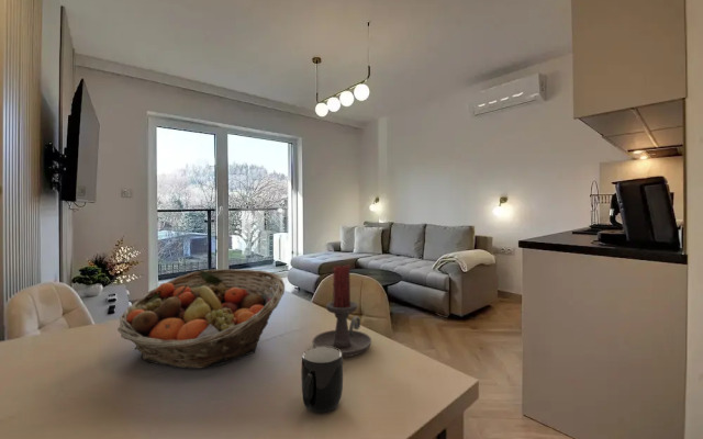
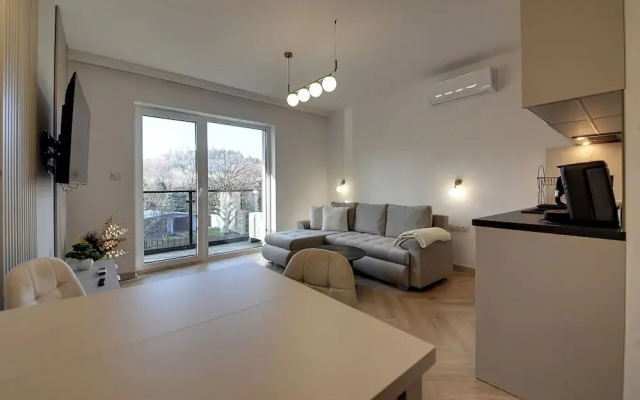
- fruit basket (207, 311)
- mug (319, 382)
- candle holder (345, 303)
